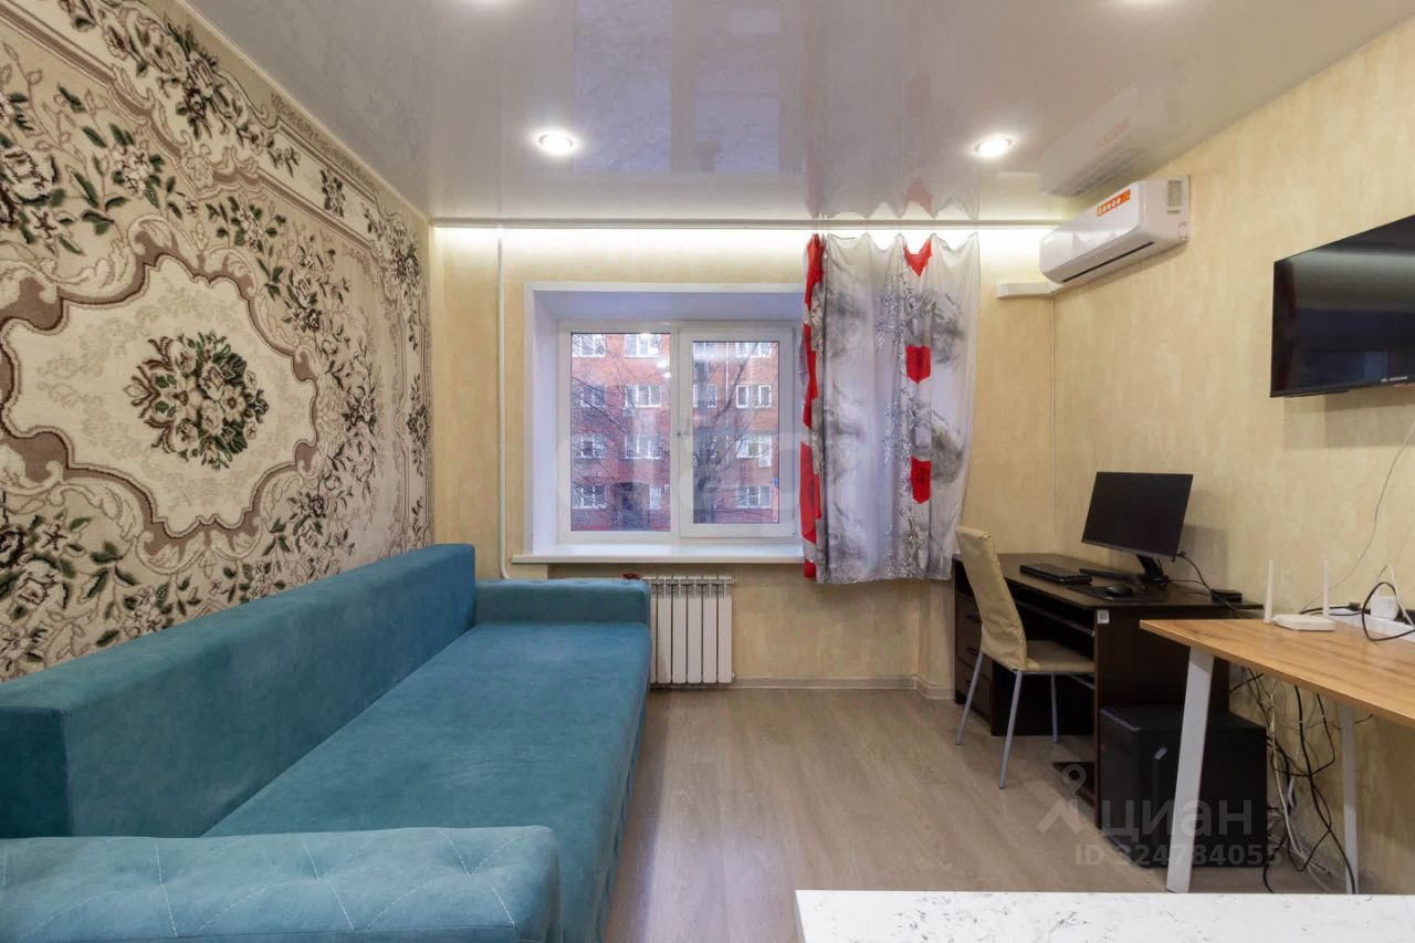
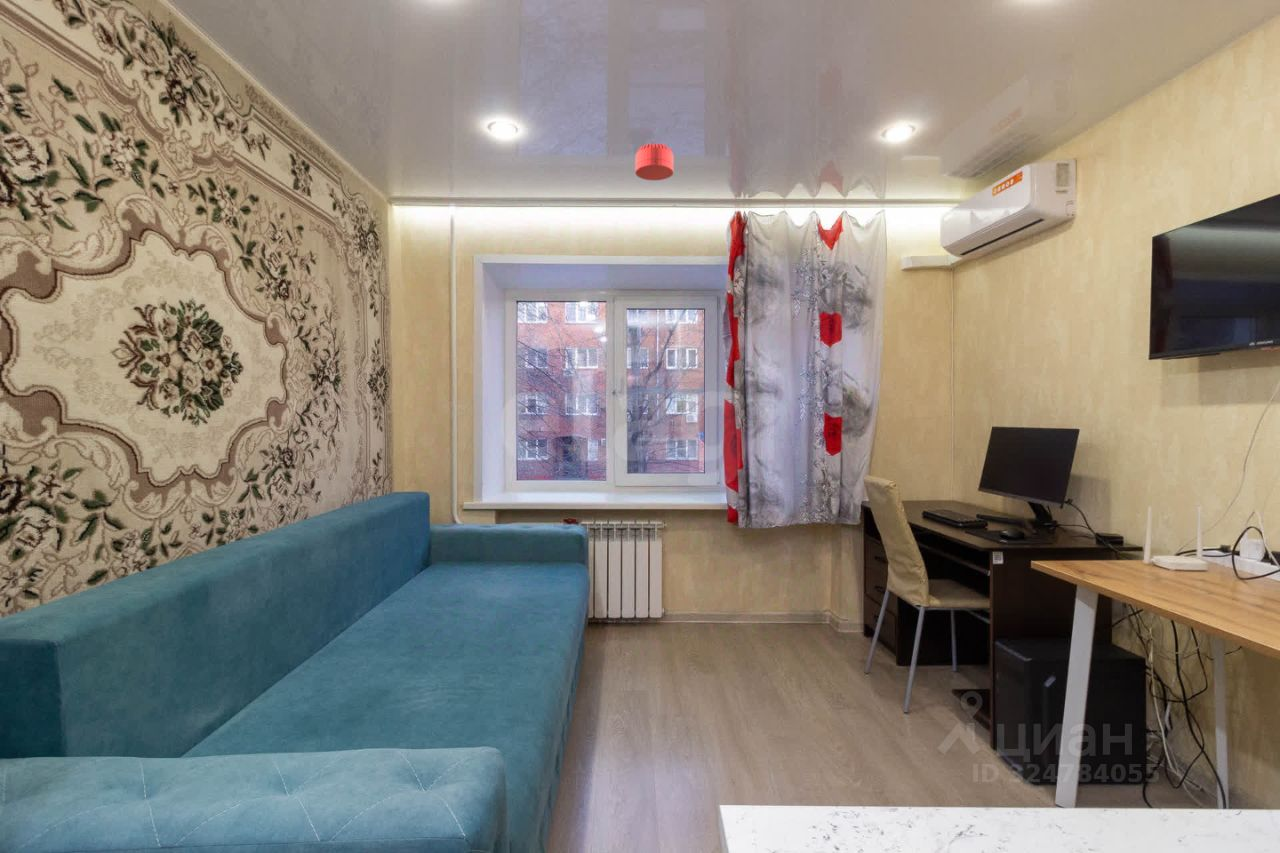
+ smoke detector (654, 161)
